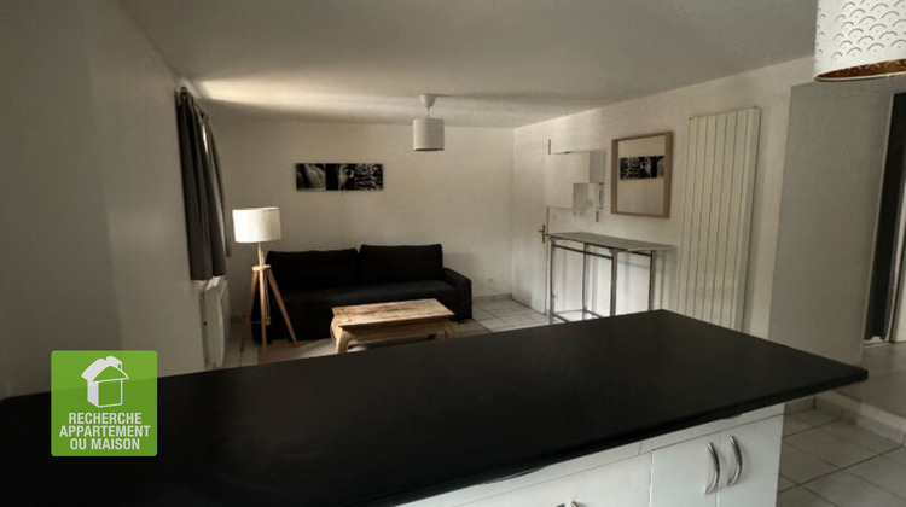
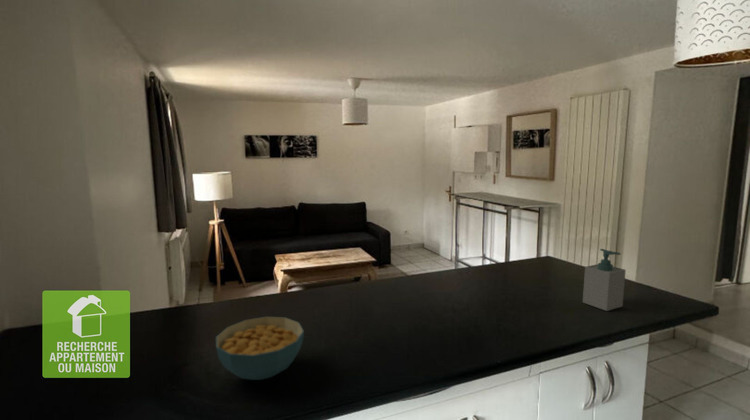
+ cereal bowl (261, 353)
+ soap bottle (604, 277)
